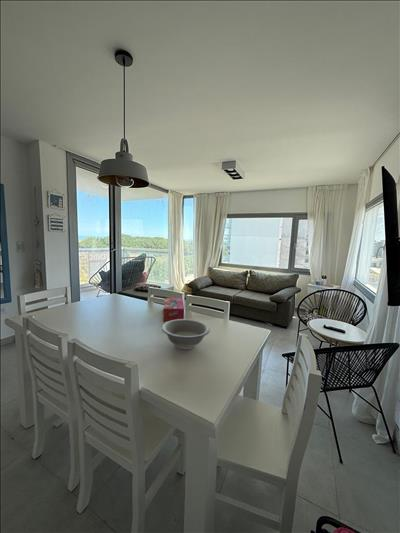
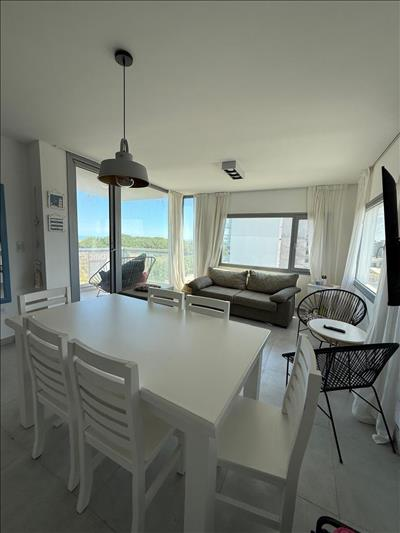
- tissue box (173, 309)
- bowl (185, 335)
